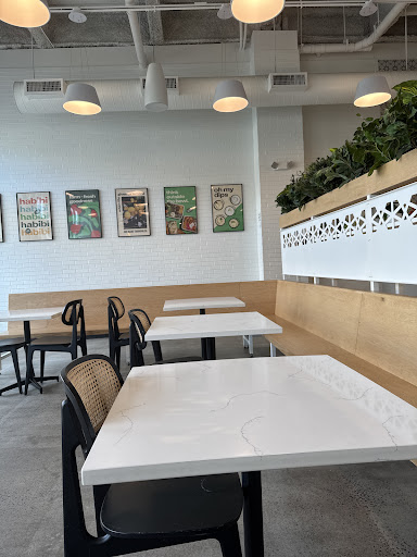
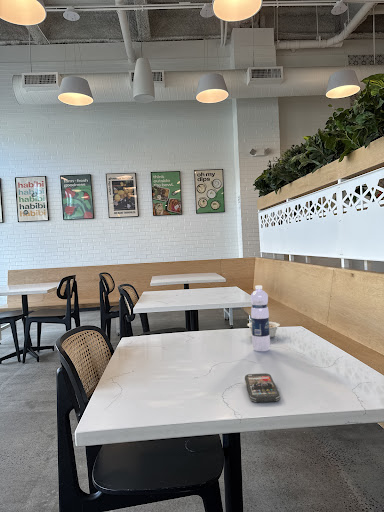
+ water bottle (260, 317)
+ legume (269, 328)
+ smartphone (261, 386)
